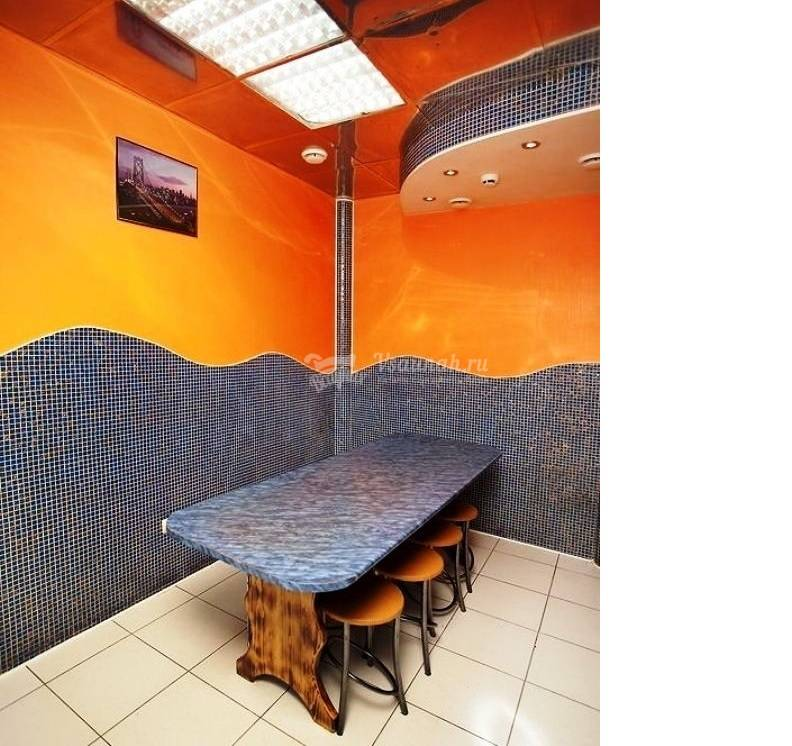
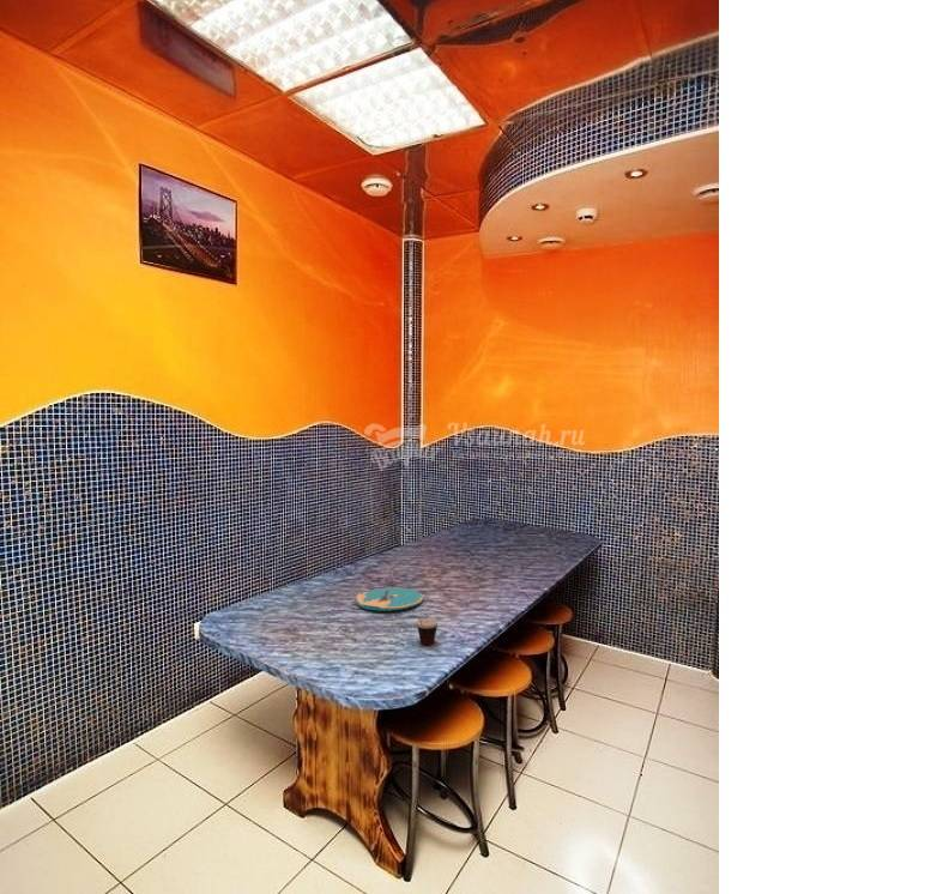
+ plate (389, 593)
+ cup (422, 628)
